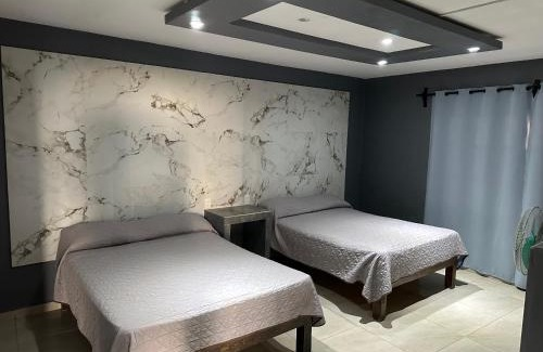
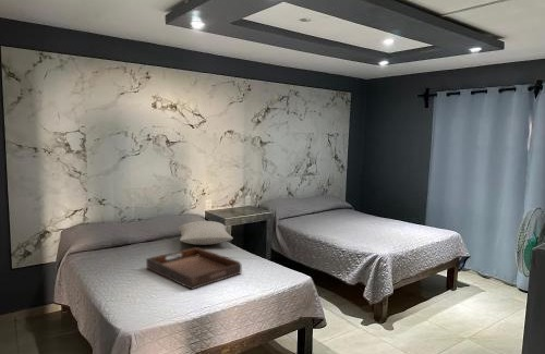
+ serving tray (194, 265)
+ pillow (204, 233)
